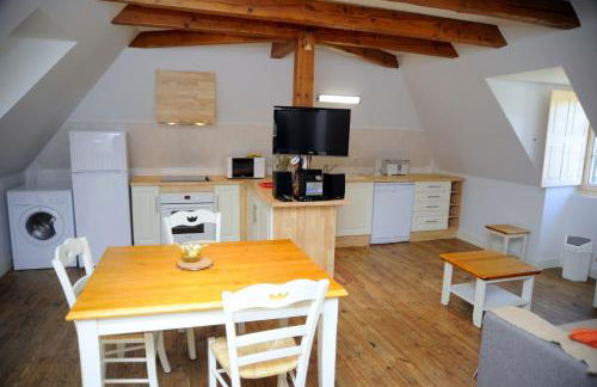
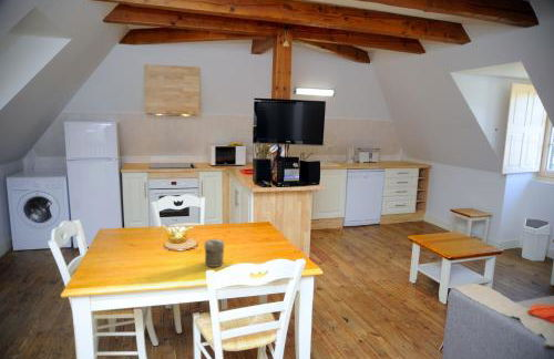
+ jar (214, 253)
